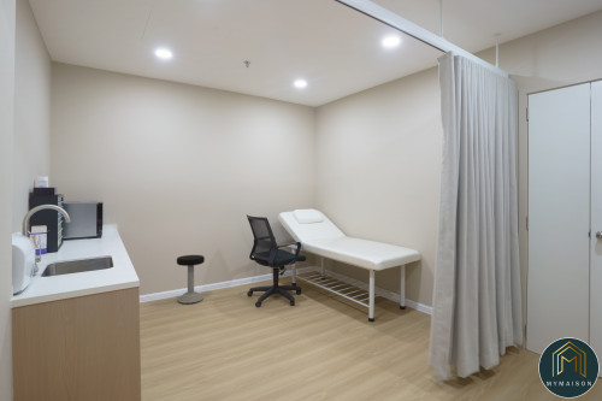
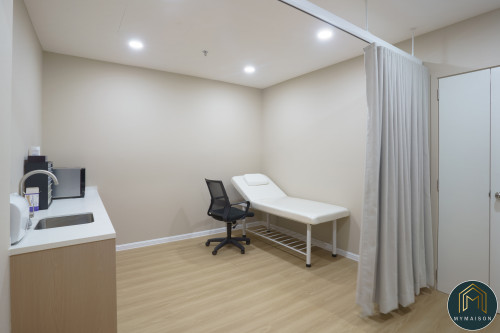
- stool (190, 277)
